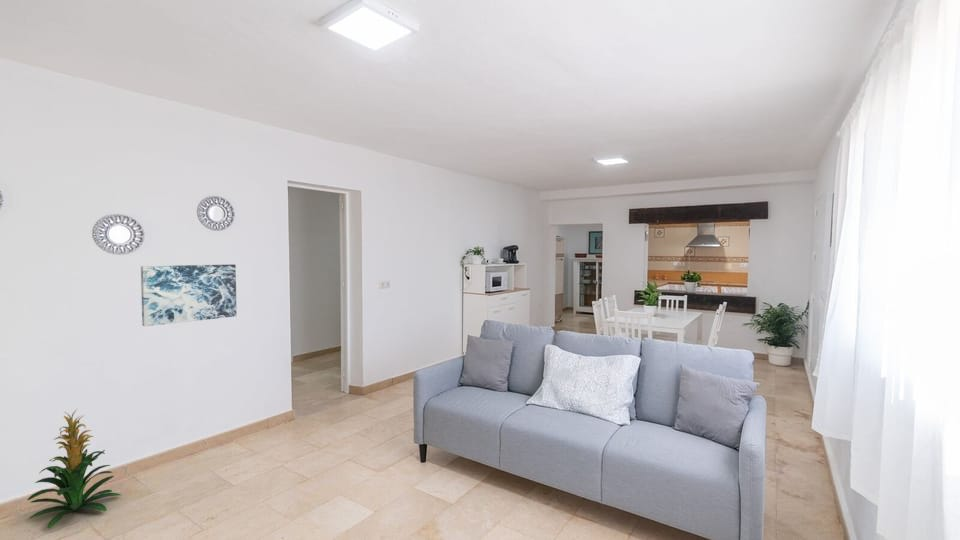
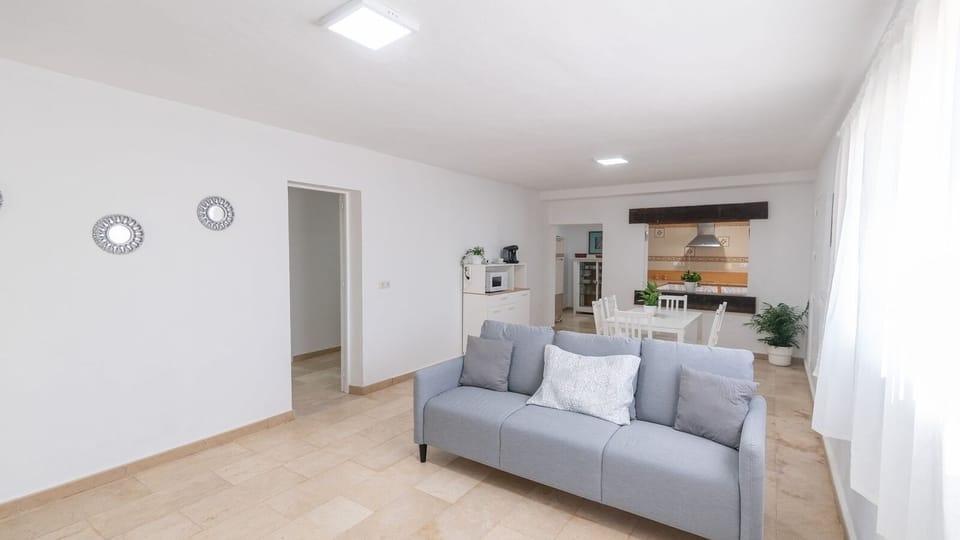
- indoor plant (74, 460)
- wall art (192, 293)
